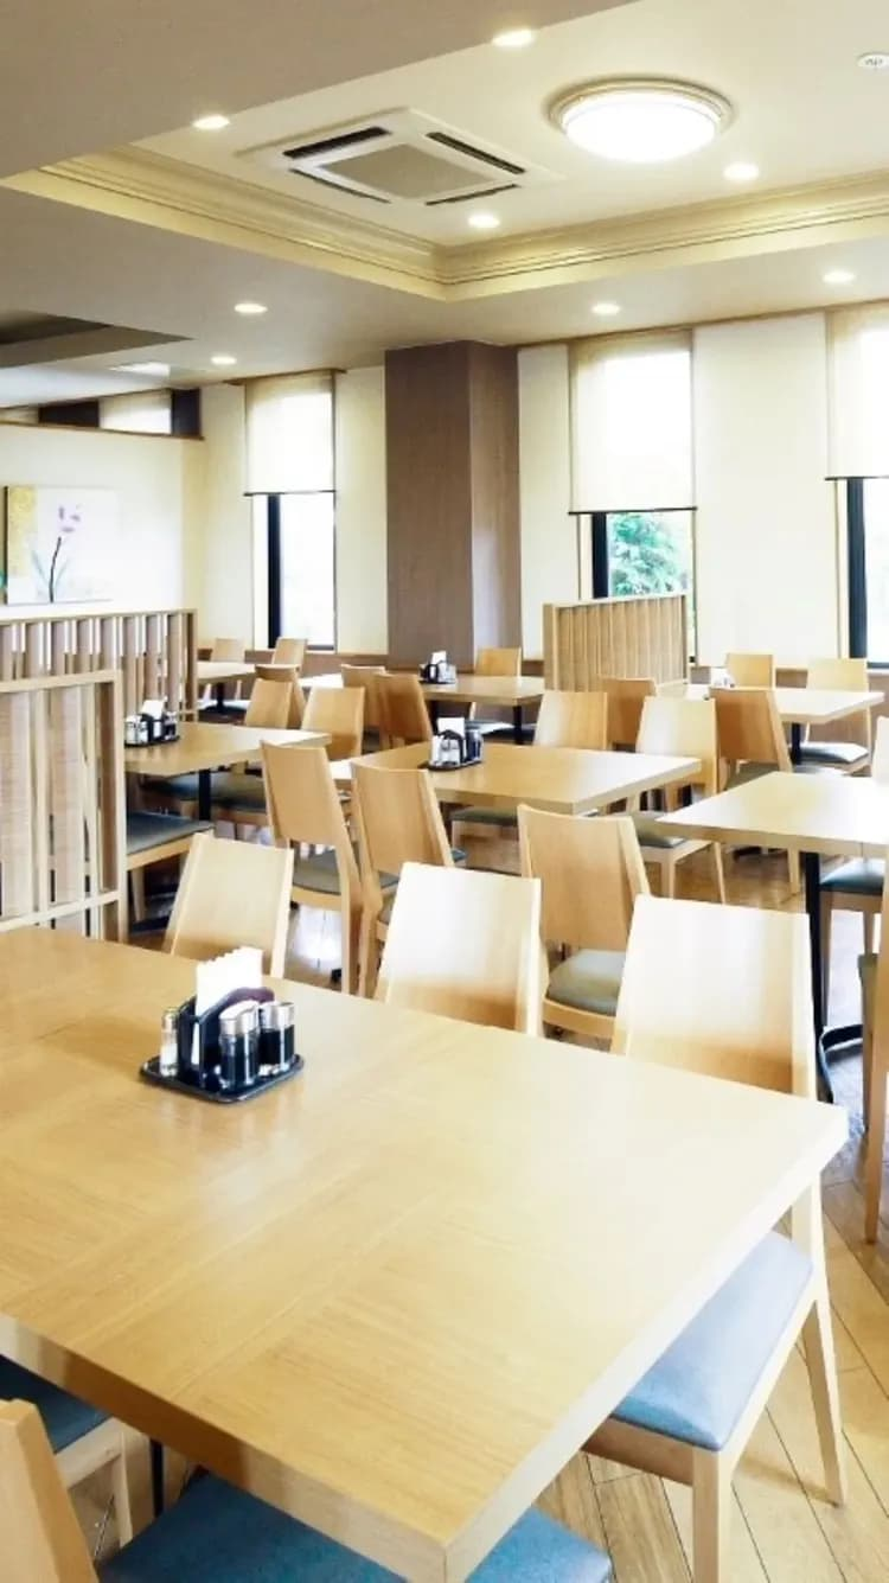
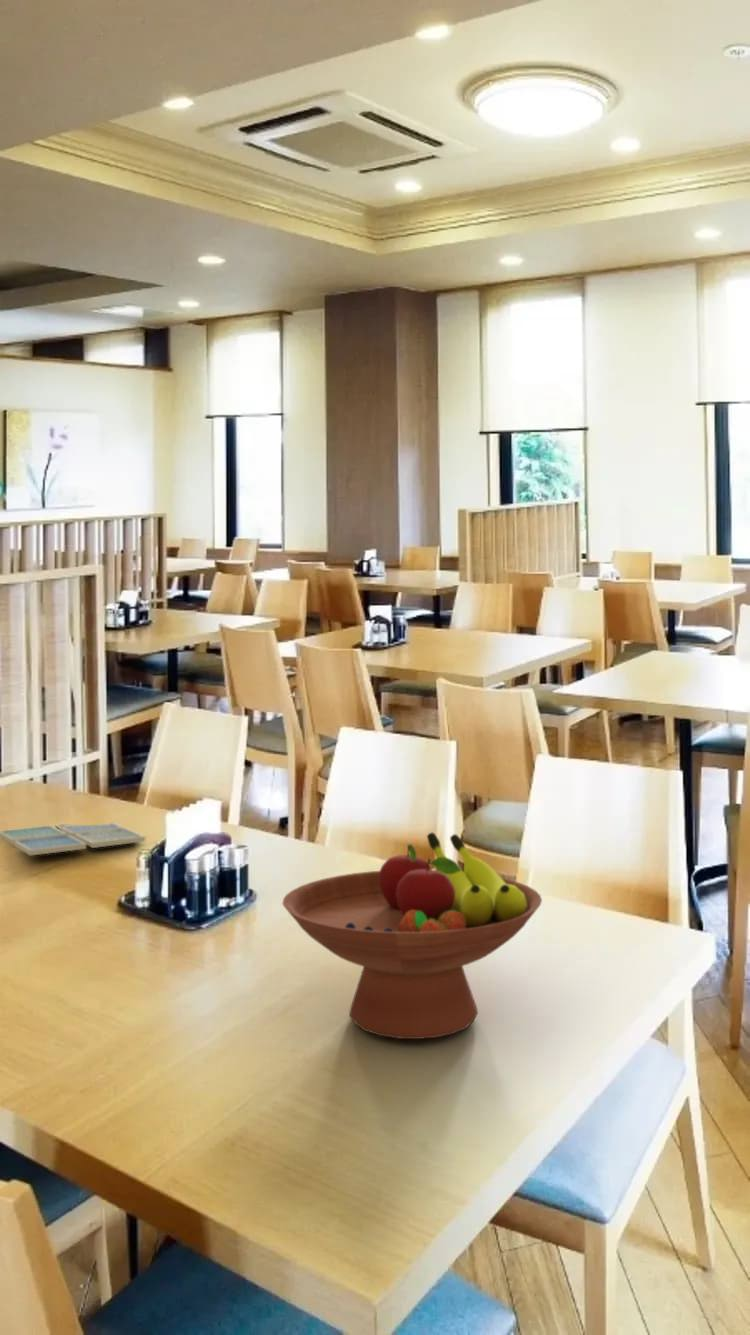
+ drink coaster (70, 836)
+ fruit bowl (412, 934)
